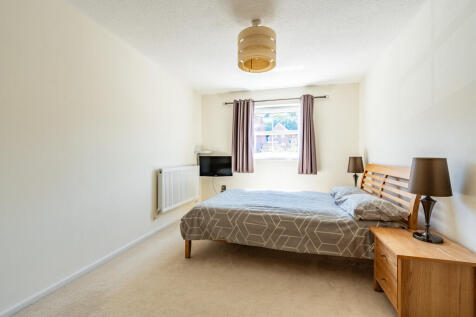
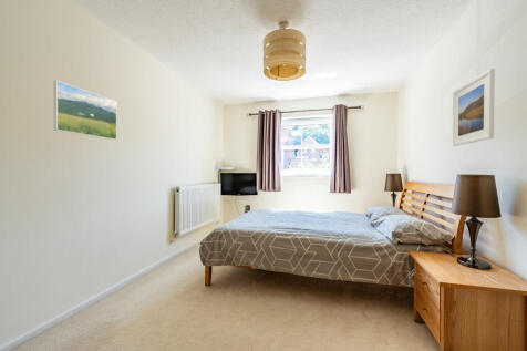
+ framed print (89, 114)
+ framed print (471, 112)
